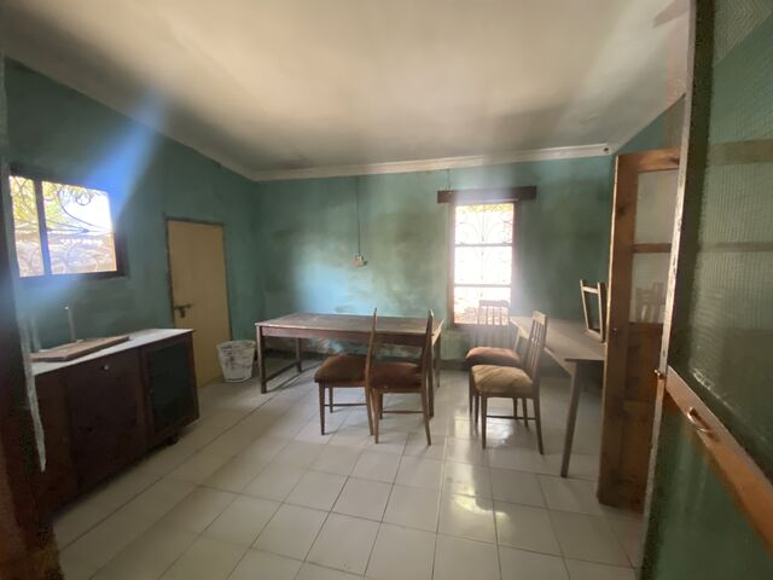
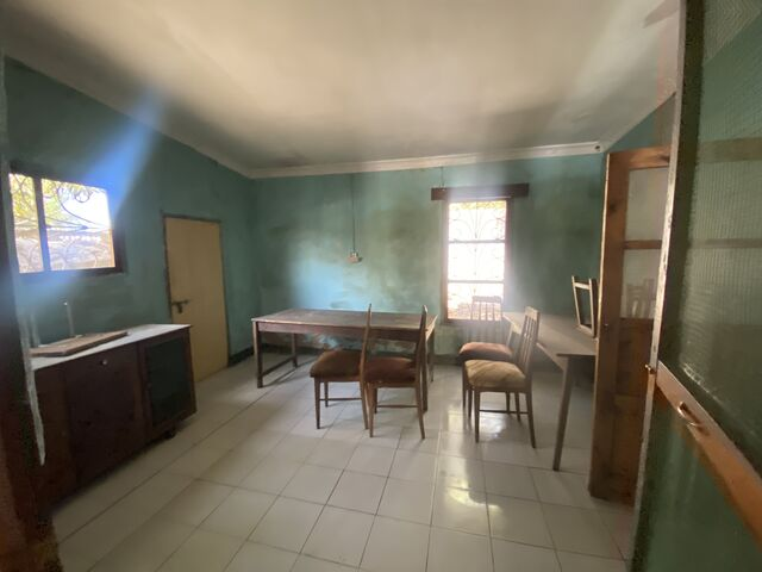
- bucket (238, 360)
